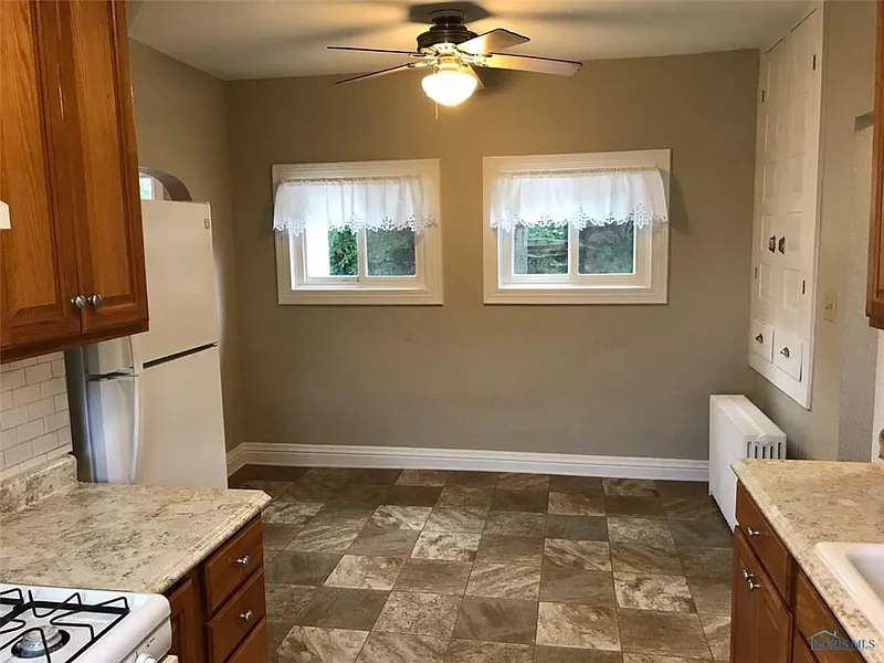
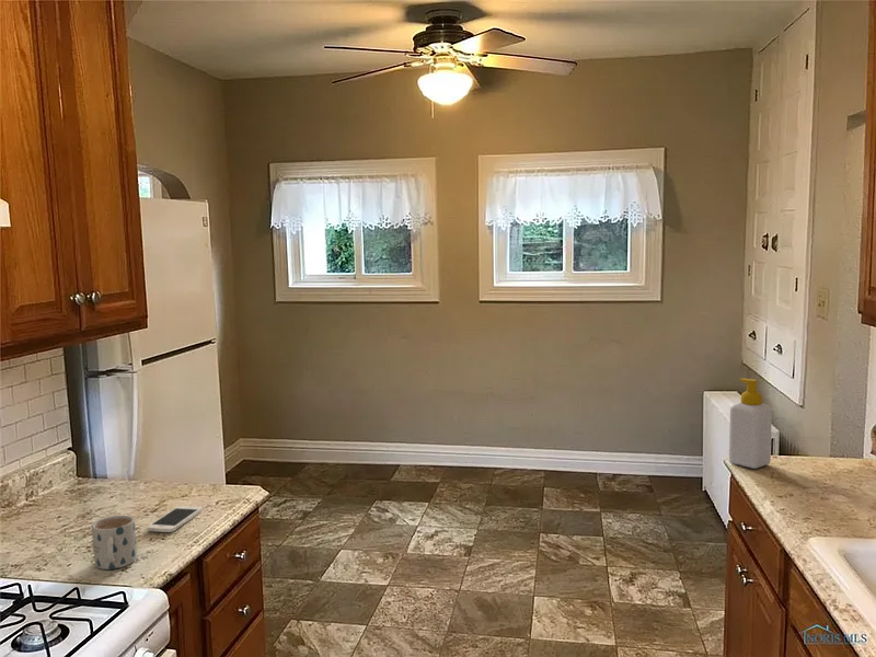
+ soap bottle (750, 422)
+ mug (113, 544)
+ smartphone (175, 518)
